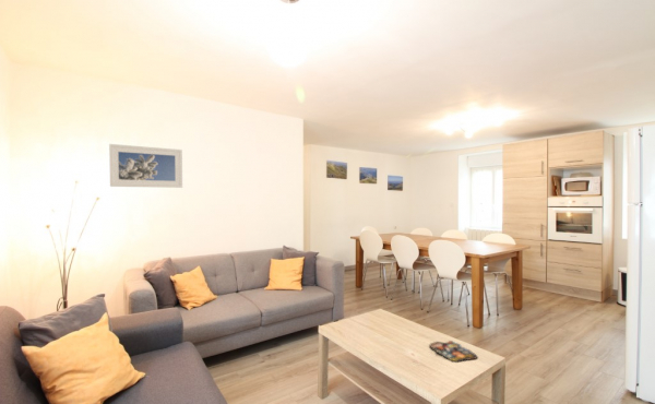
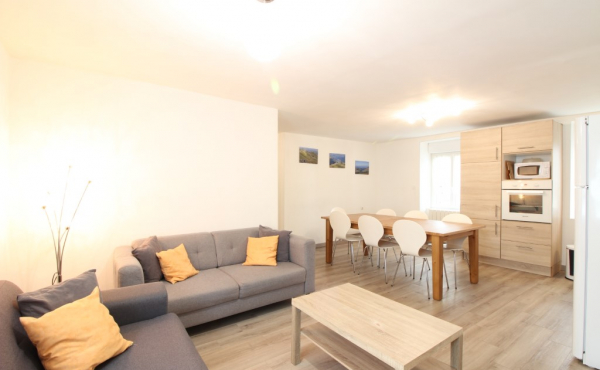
- magazine (452, 348)
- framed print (147, 167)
